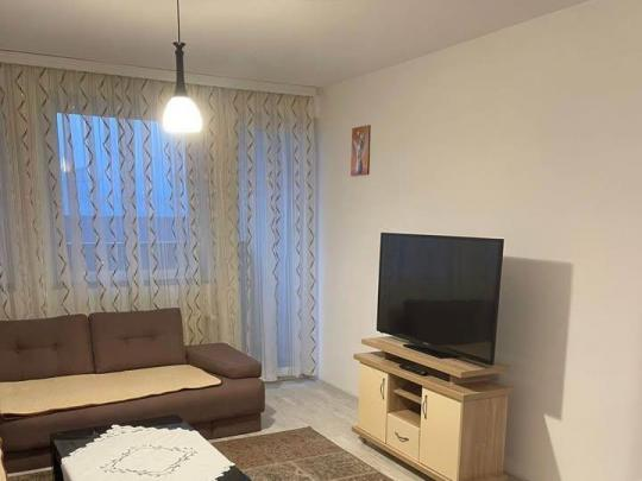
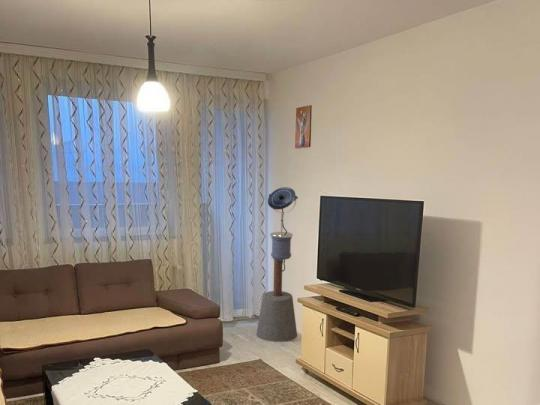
+ floor lamp (278, 262)
